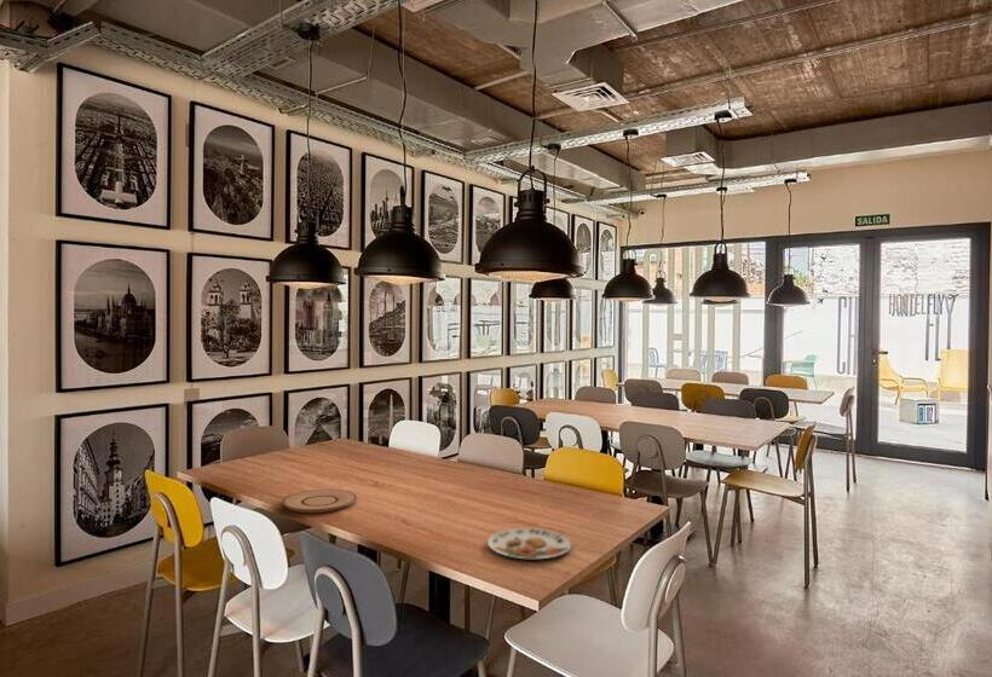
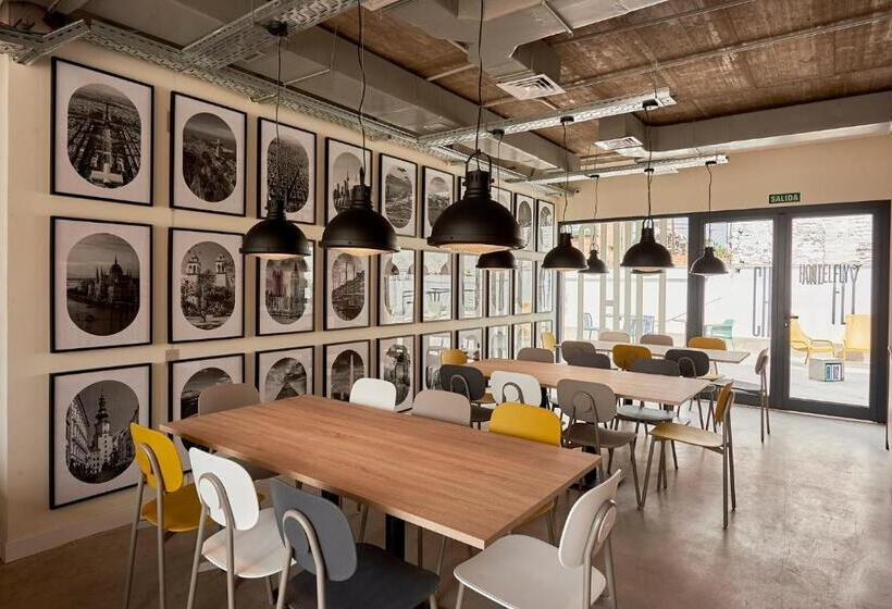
- plate (529, 543)
- plate (319, 500)
